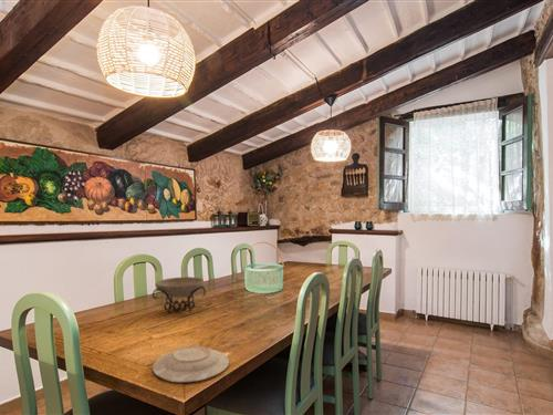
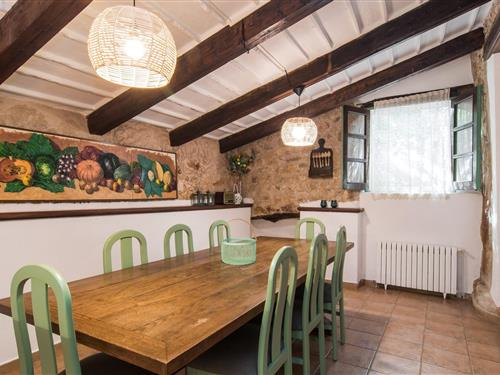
- decorative bowl (179, 295)
- plate (191, 359)
